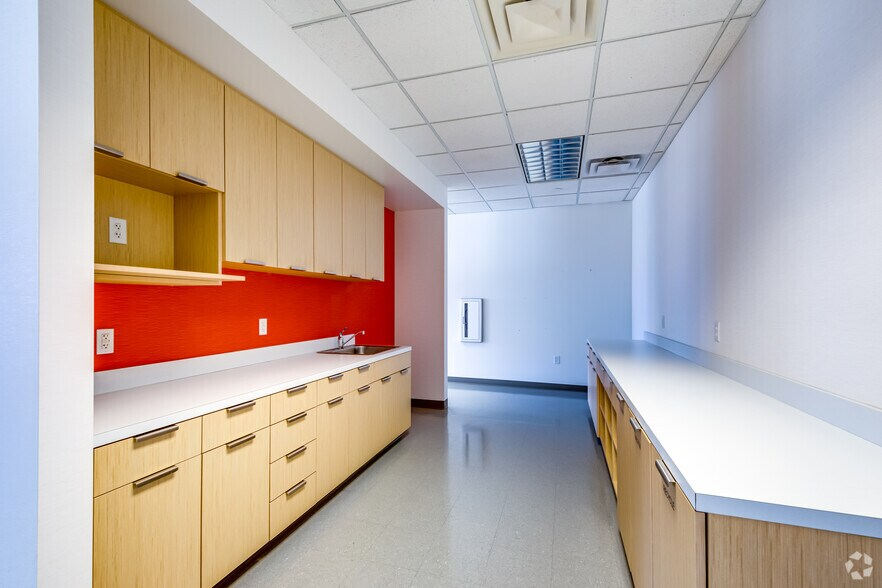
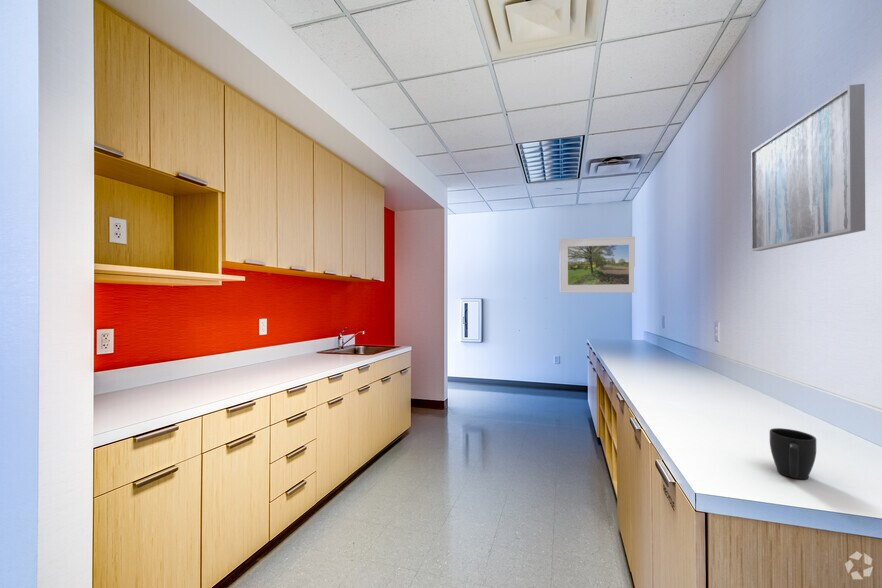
+ wall art (797, 183)
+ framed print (597, 265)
+ mug (792, 456)
